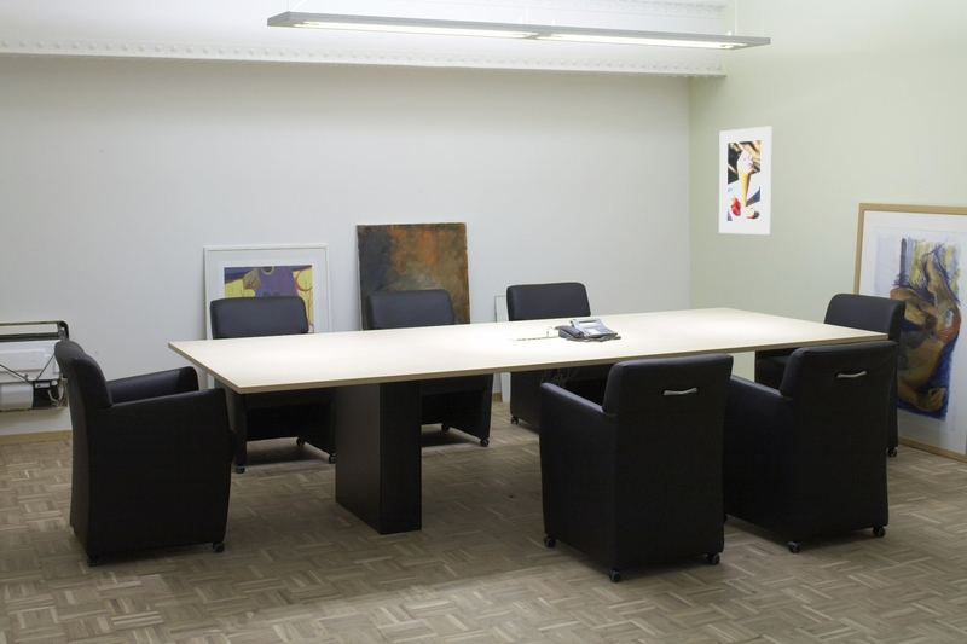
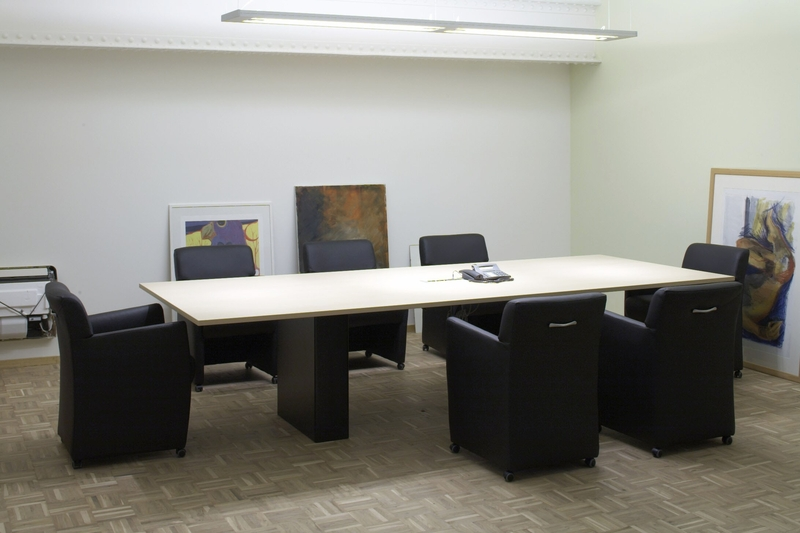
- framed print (743, 181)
